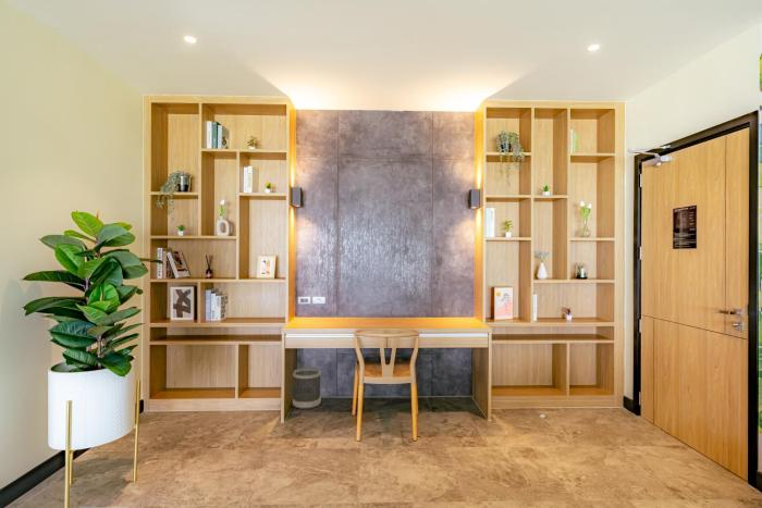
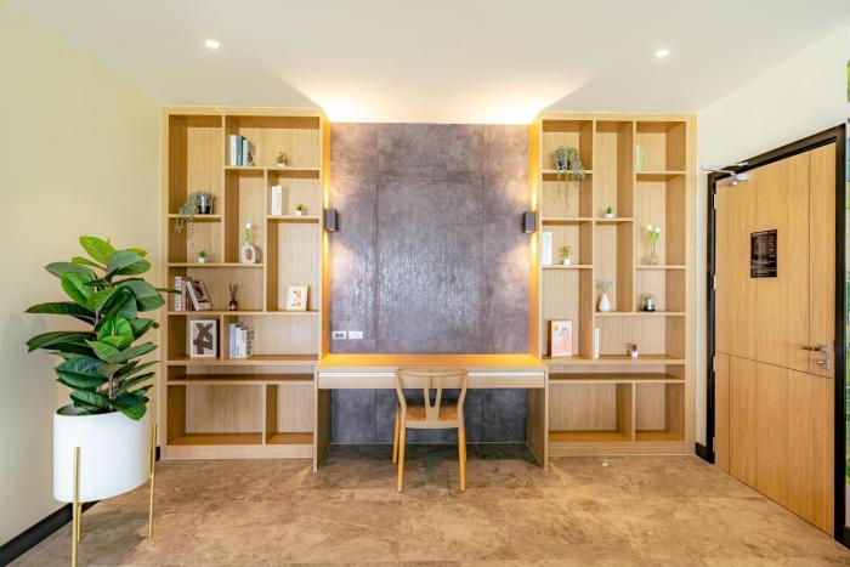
- wastebasket (307, 387)
